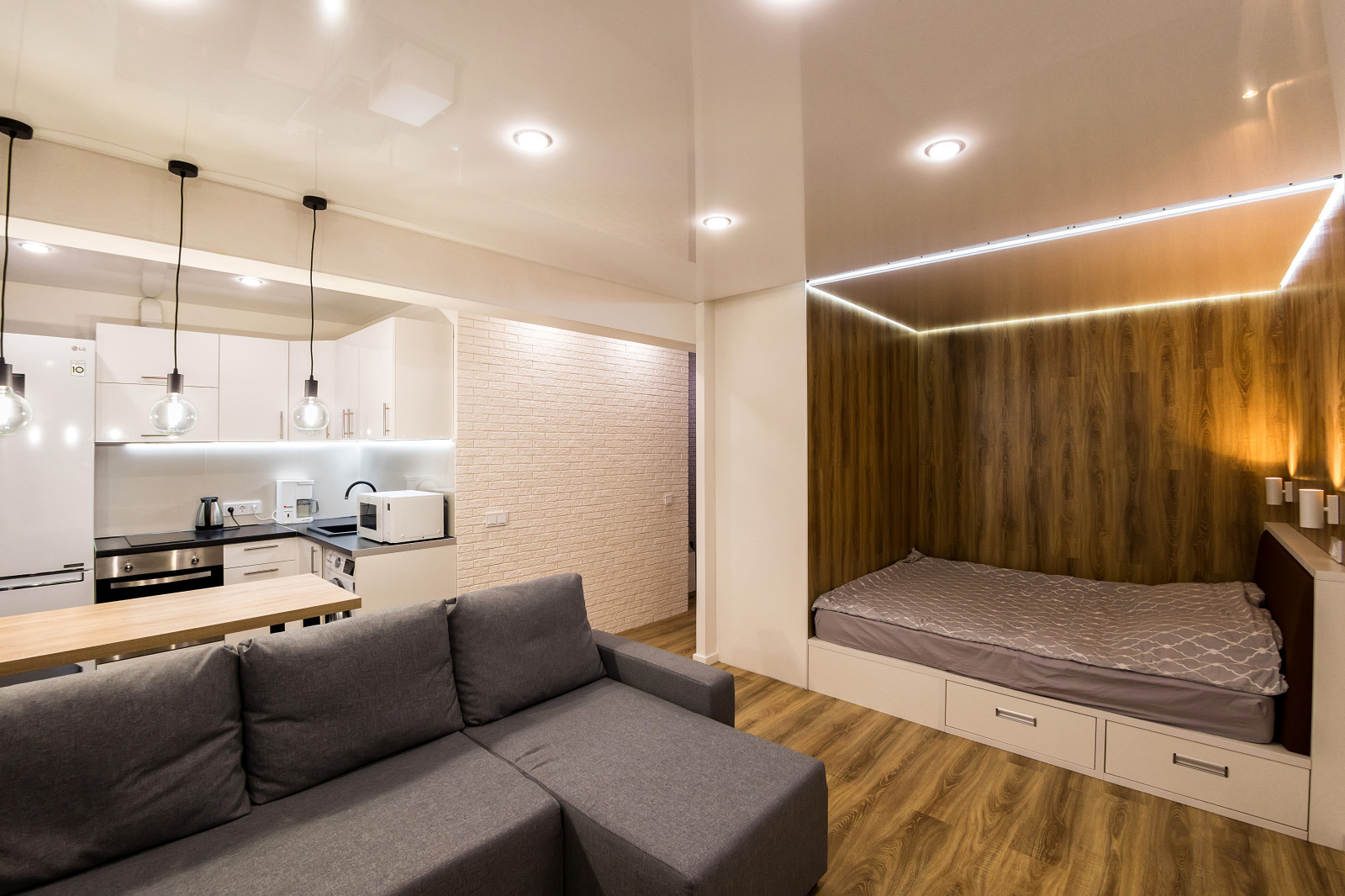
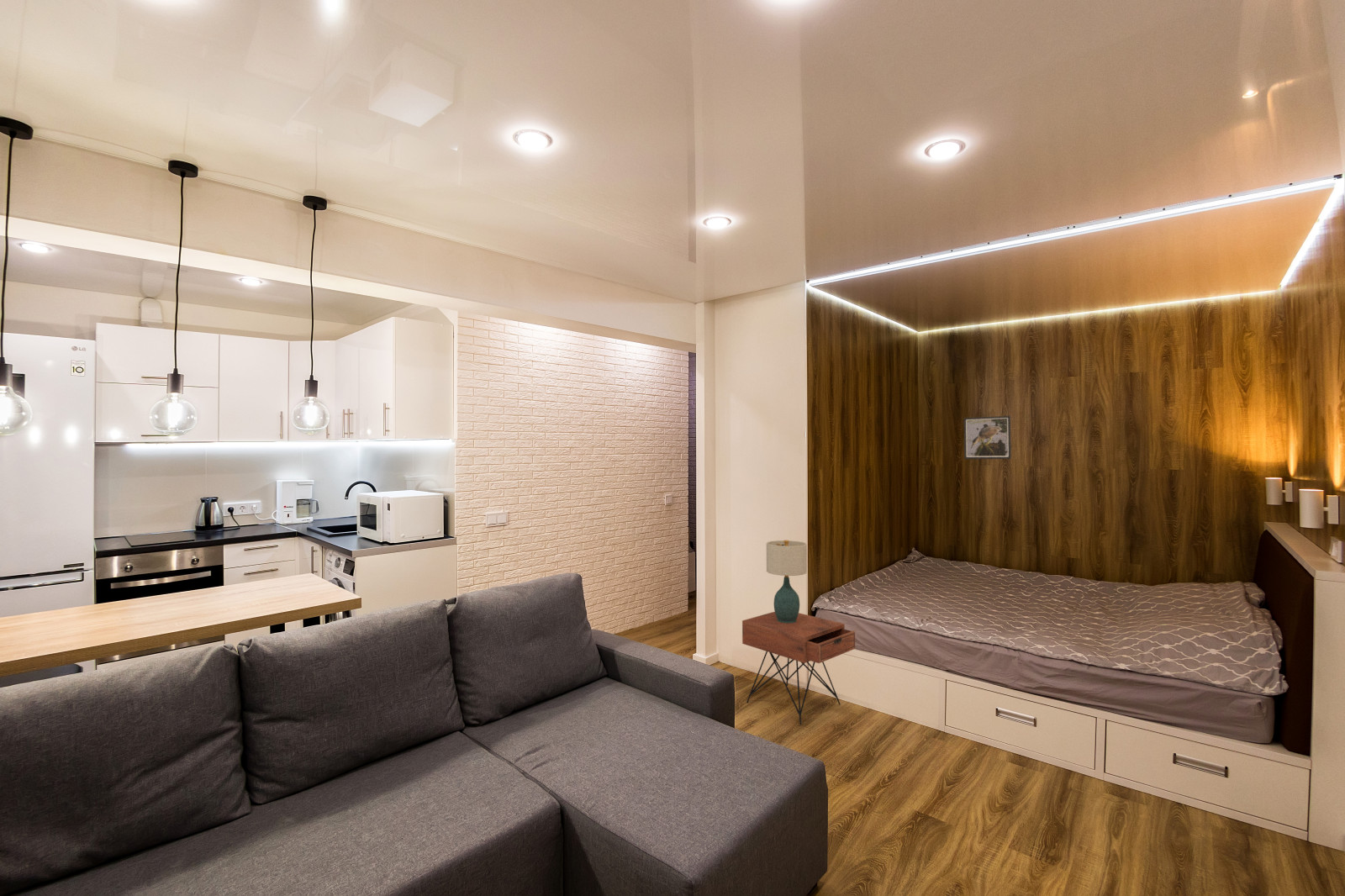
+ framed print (987, 438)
+ nightstand (797, 664)
+ table lamp (786, 580)
